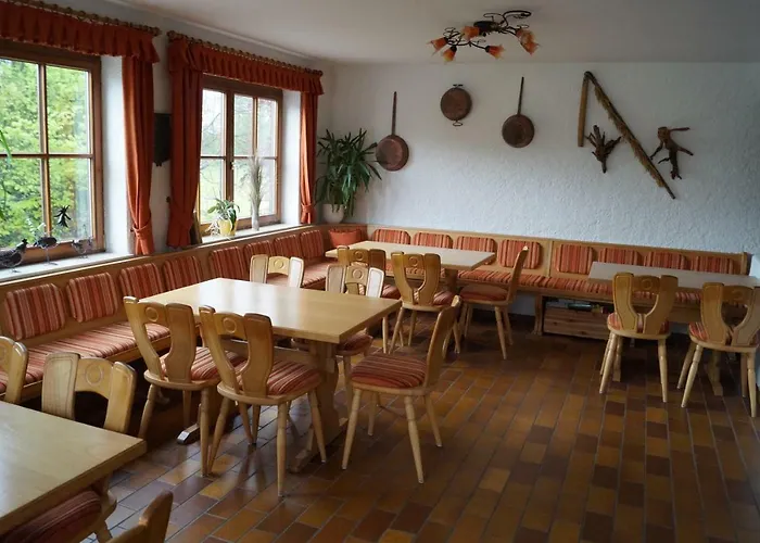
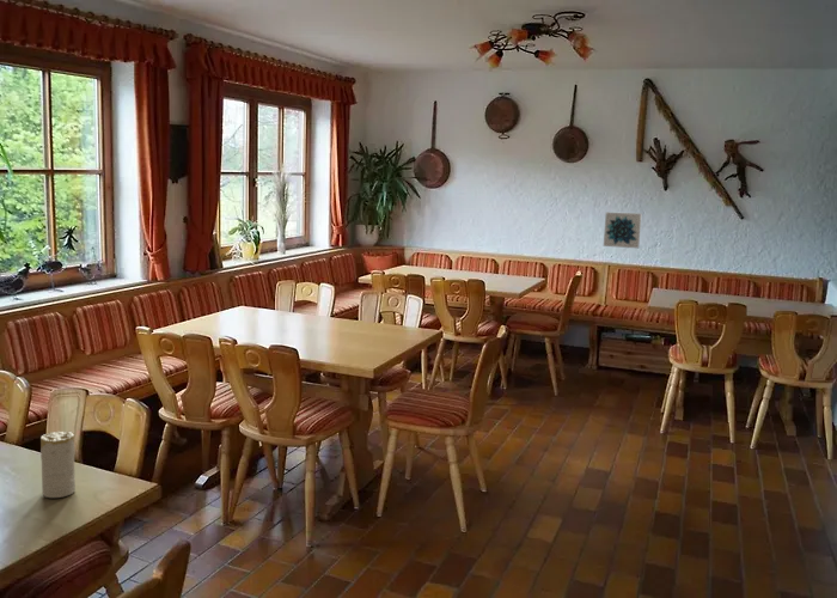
+ wall art (622, 230)
+ candle (57, 464)
